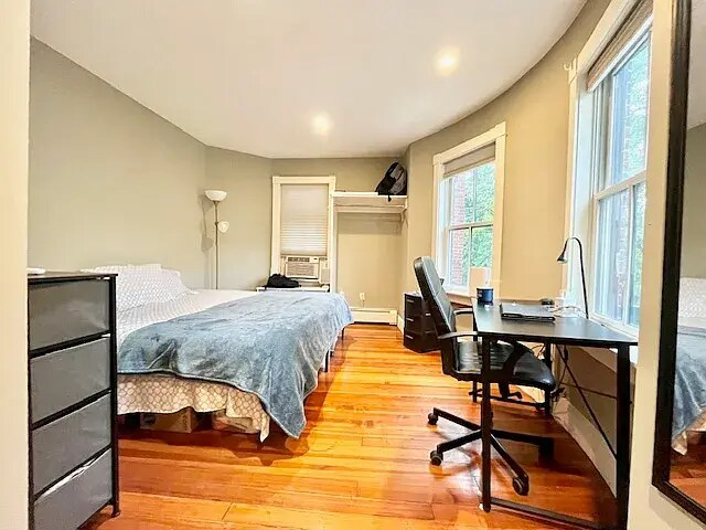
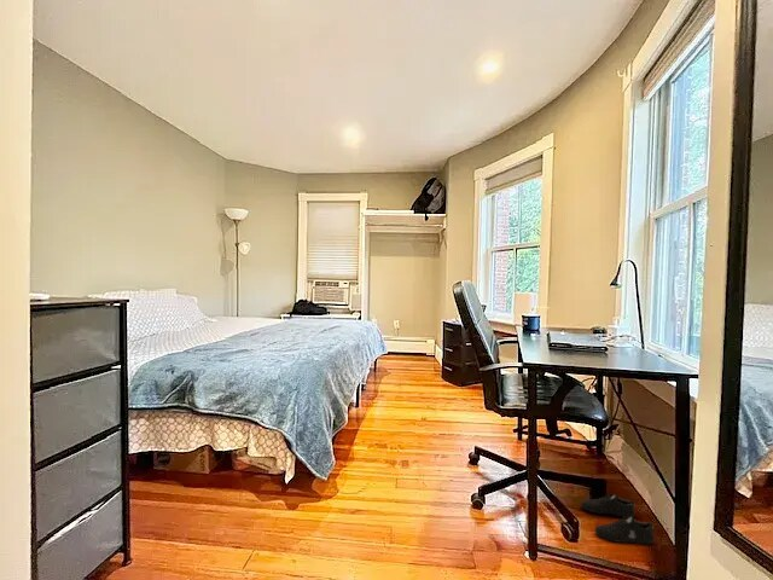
+ shoe (615, 514)
